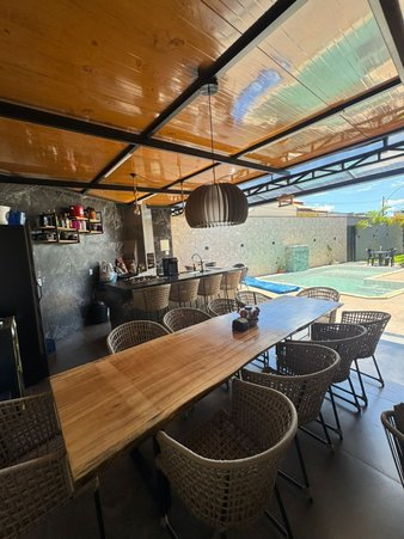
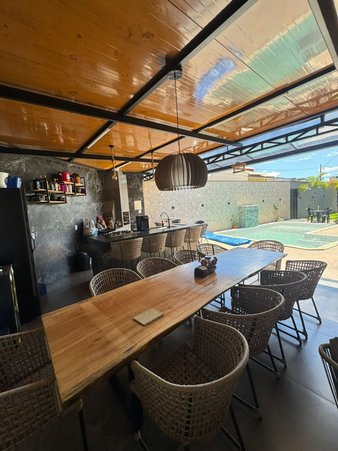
+ cutting board (148, 316)
